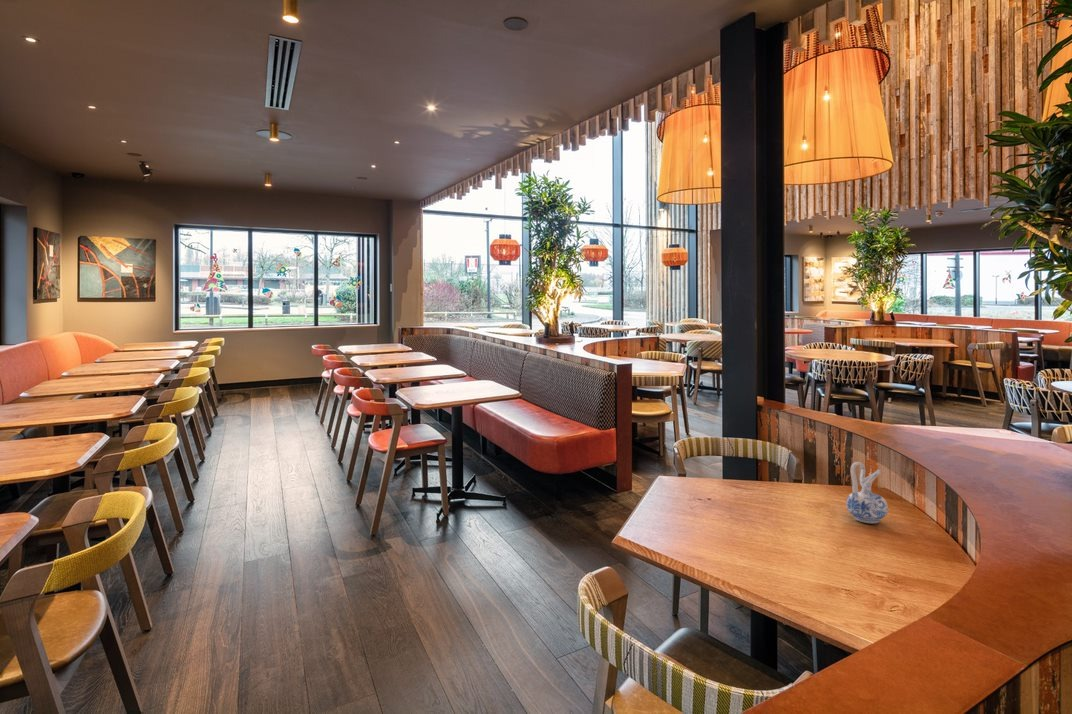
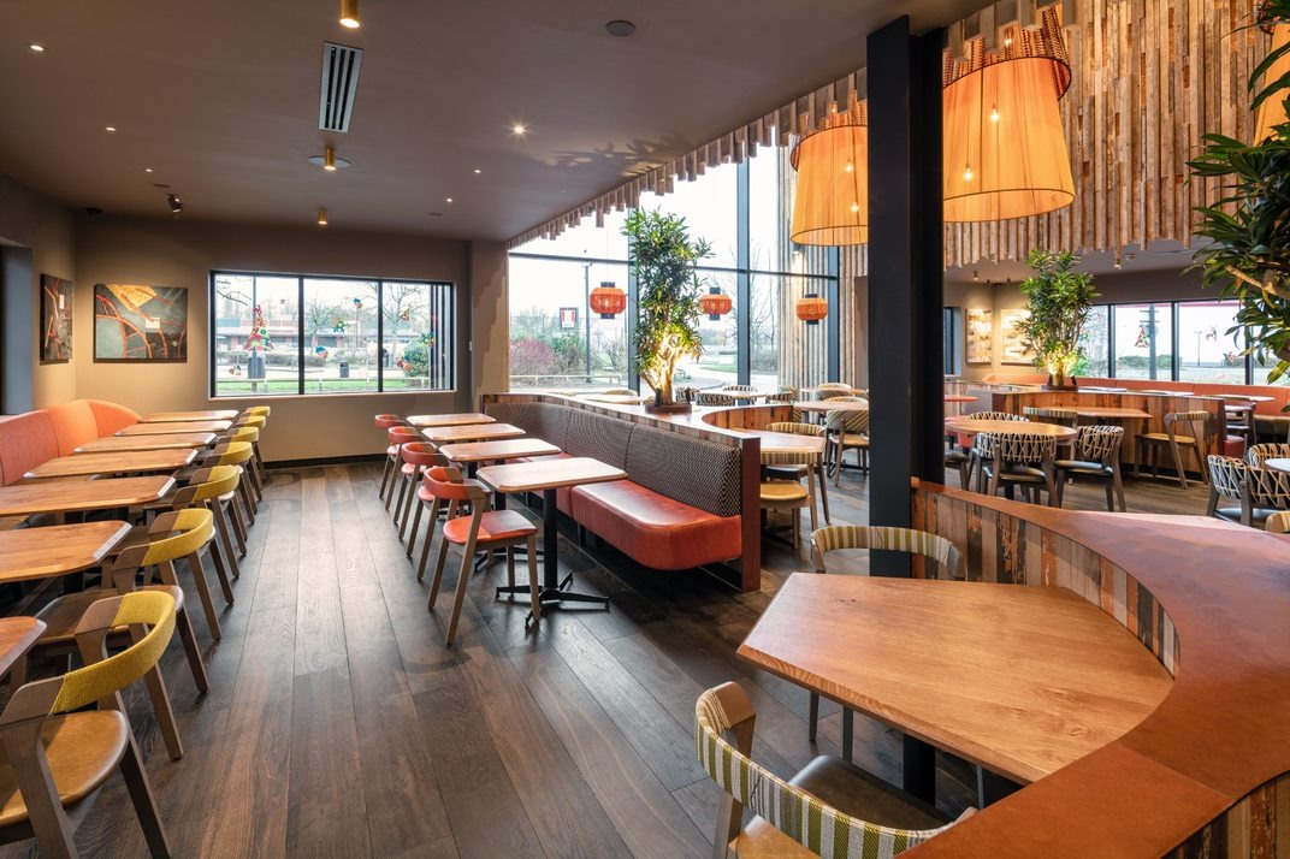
- ceramic pitcher (866, 490)
